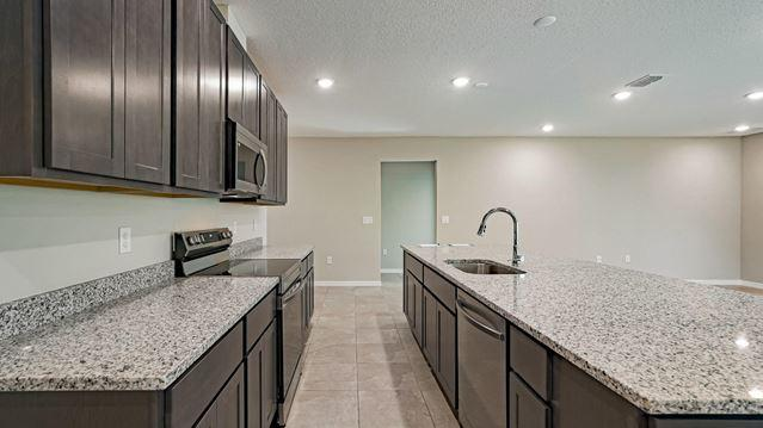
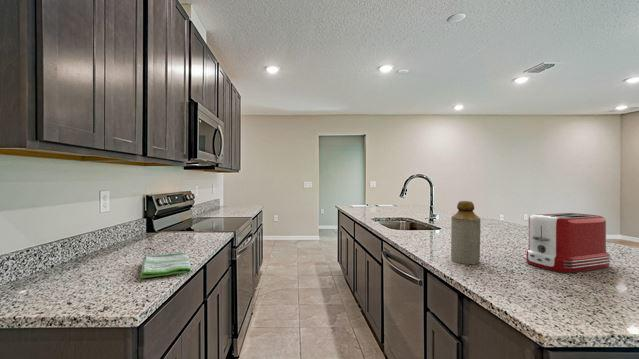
+ toaster (566, 239)
+ dish towel (166, 263)
+ bottle (465, 230)
